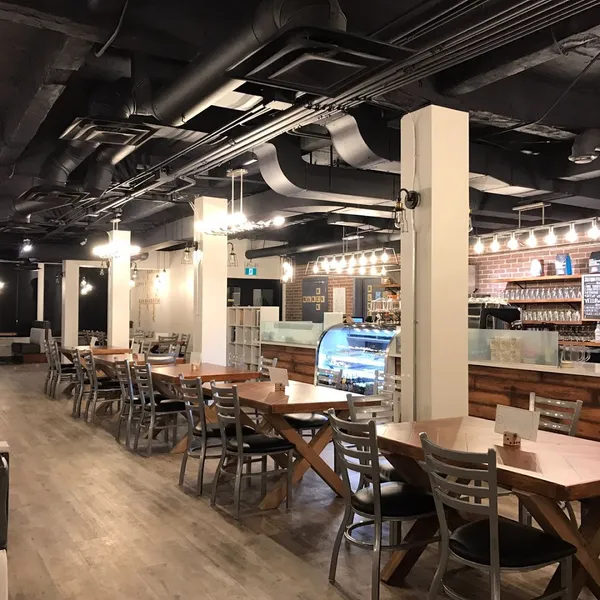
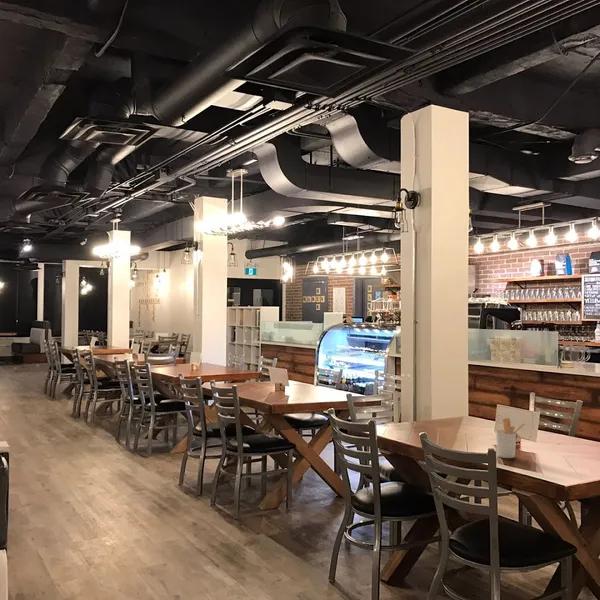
+ utensil holder (511, 438)
